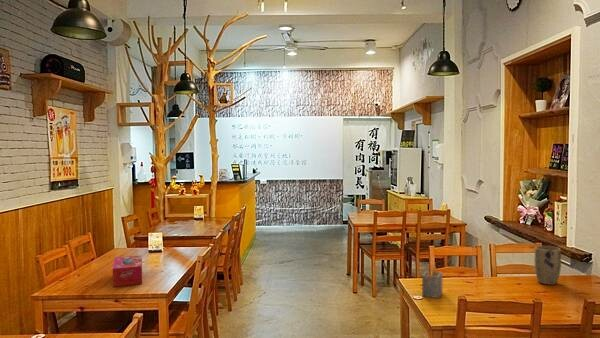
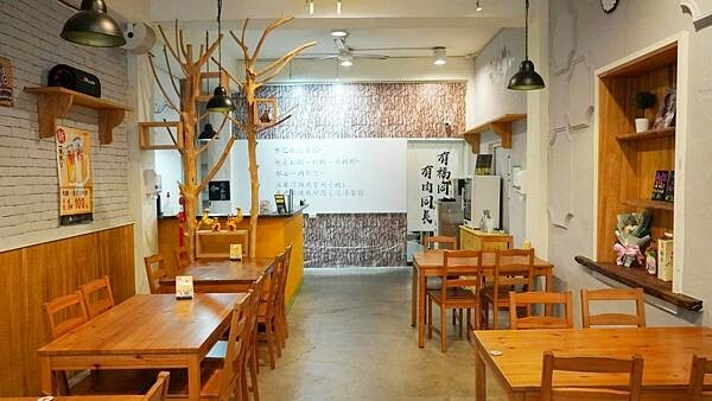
- tissue box (128, 270)
- plant pot (547, 265)
- napkin holder (432, 280)
